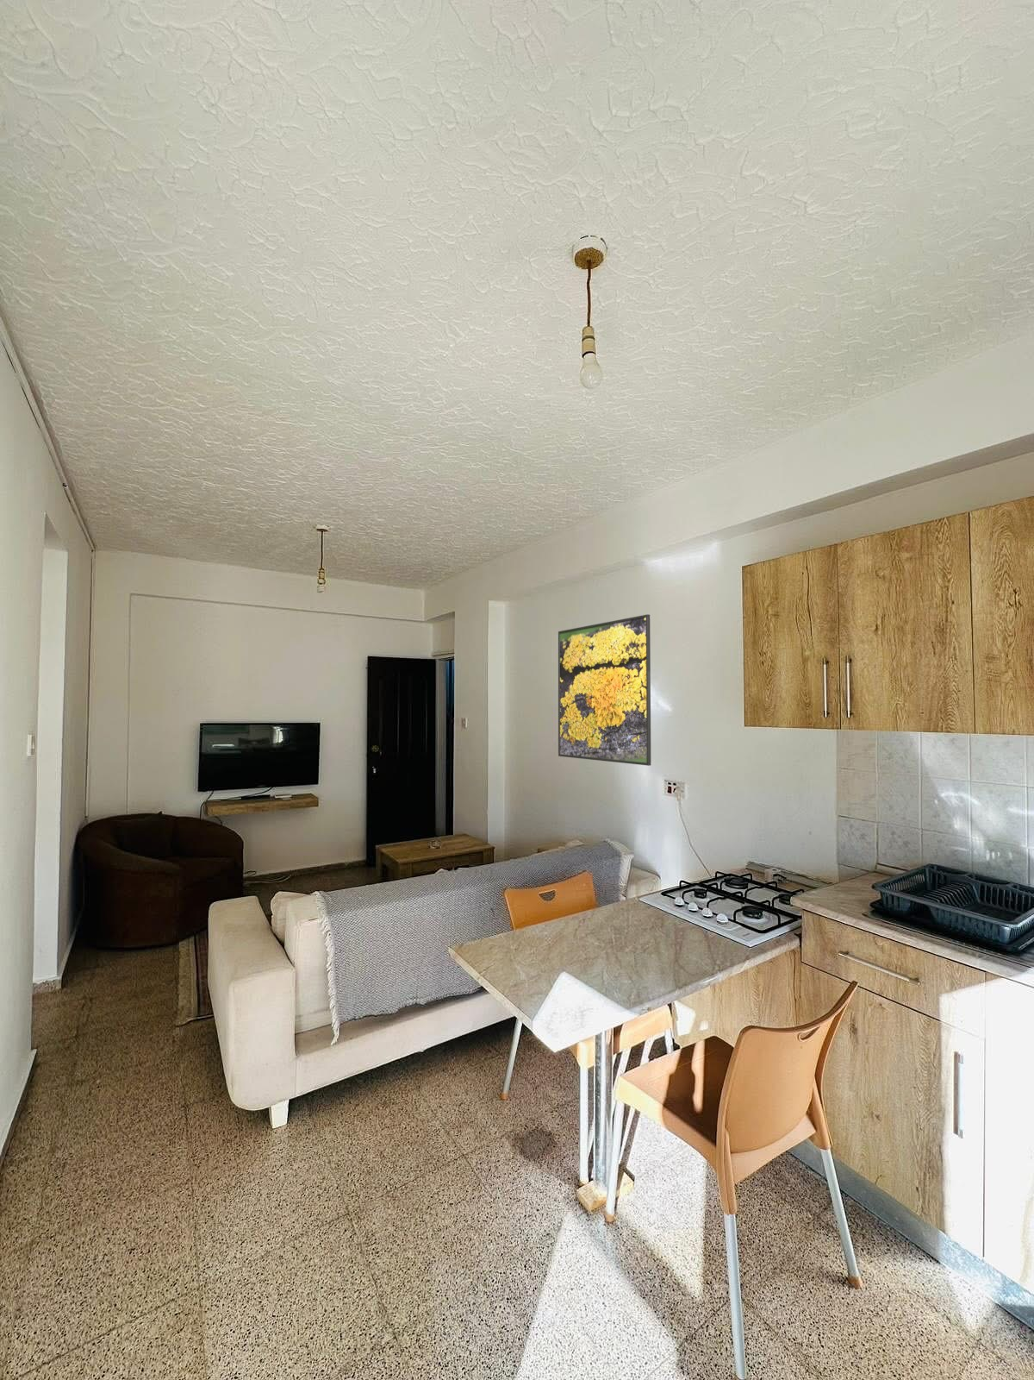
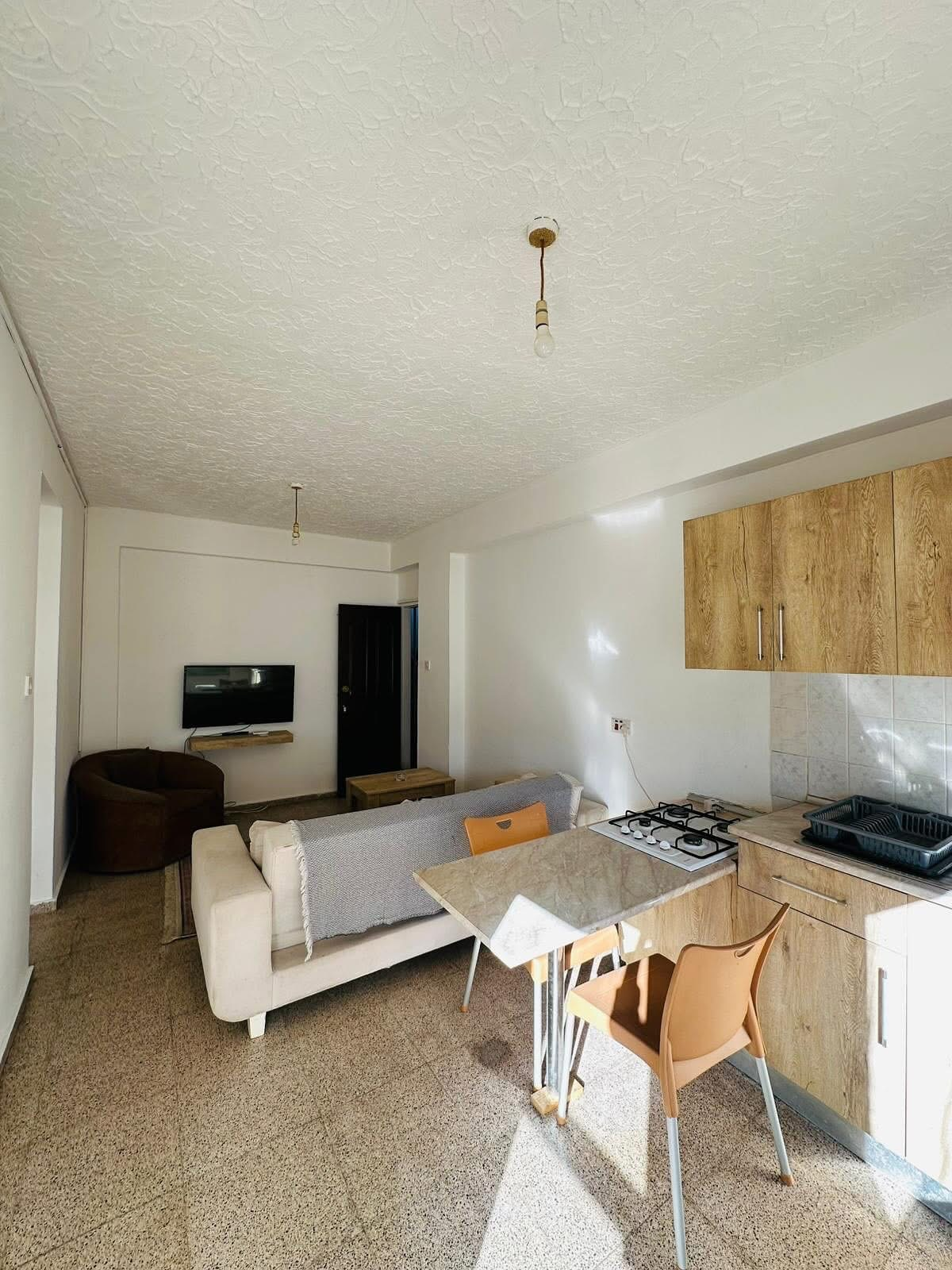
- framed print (600, 692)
